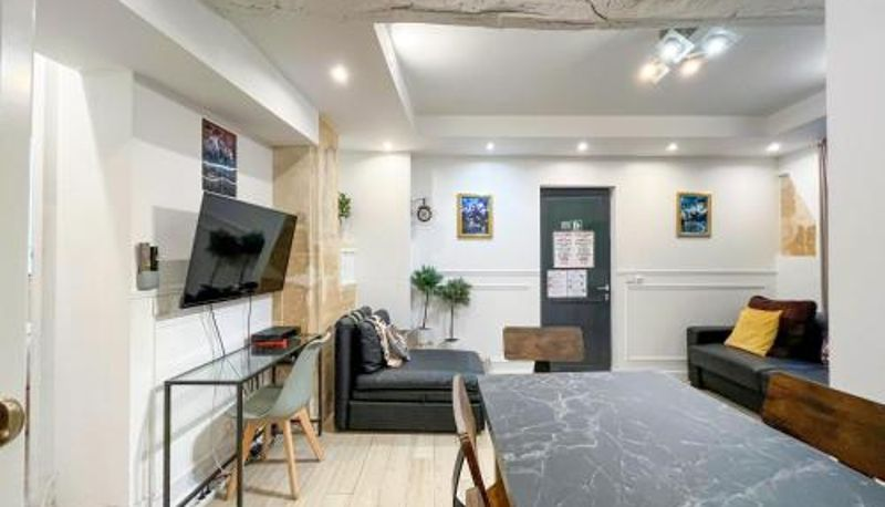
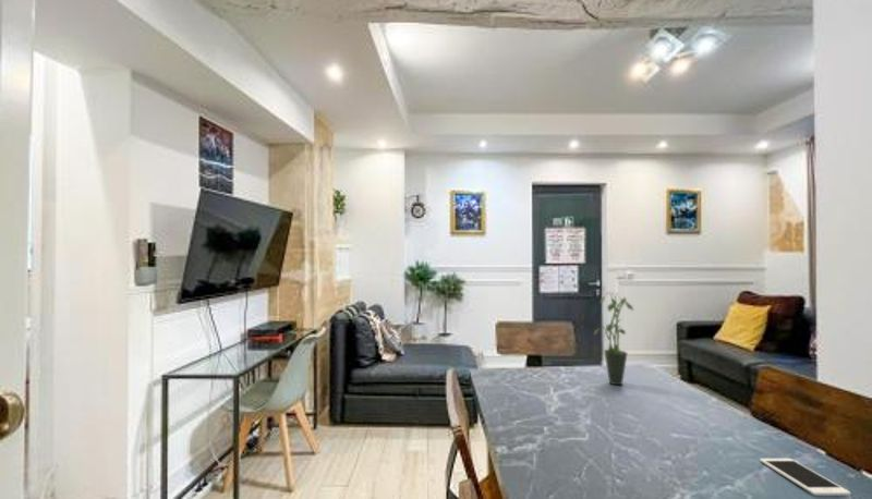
+ potted plant (615, 338)
+ cell phone (801, 475)
